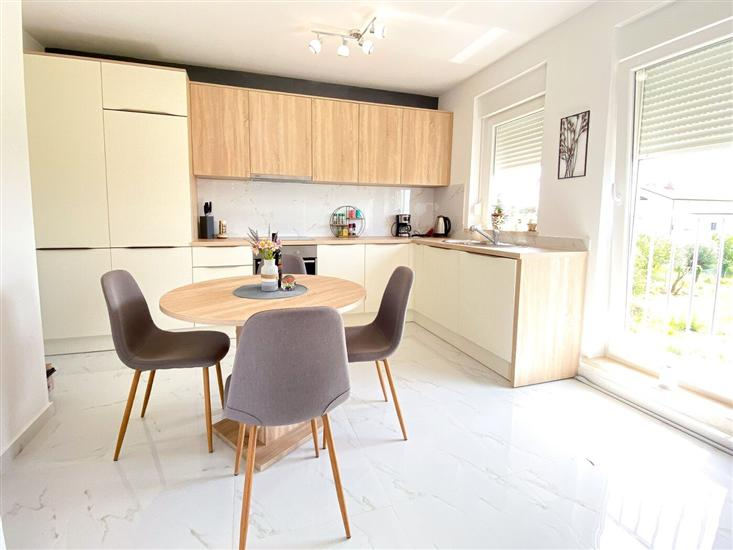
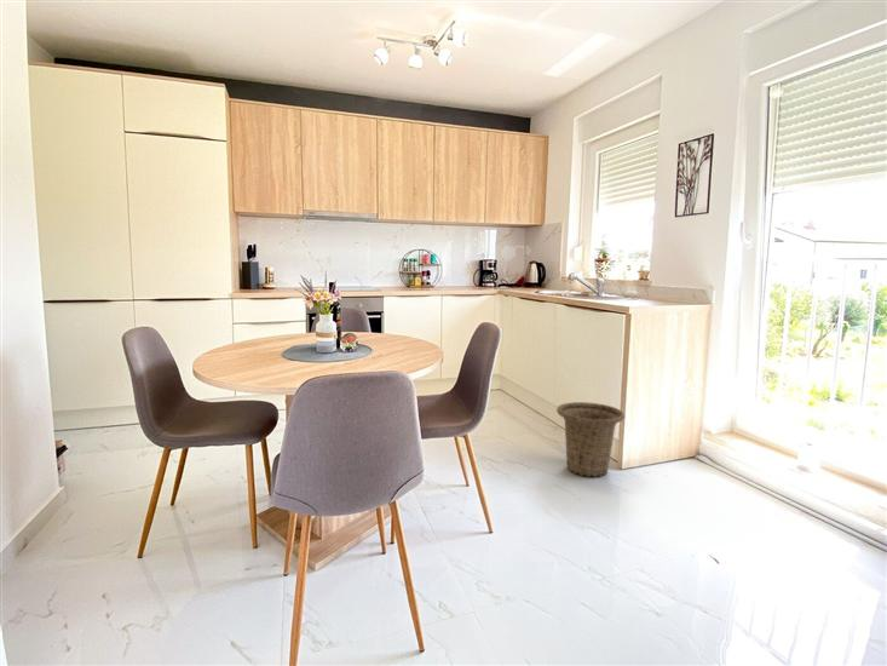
+ basket (588, 440)
